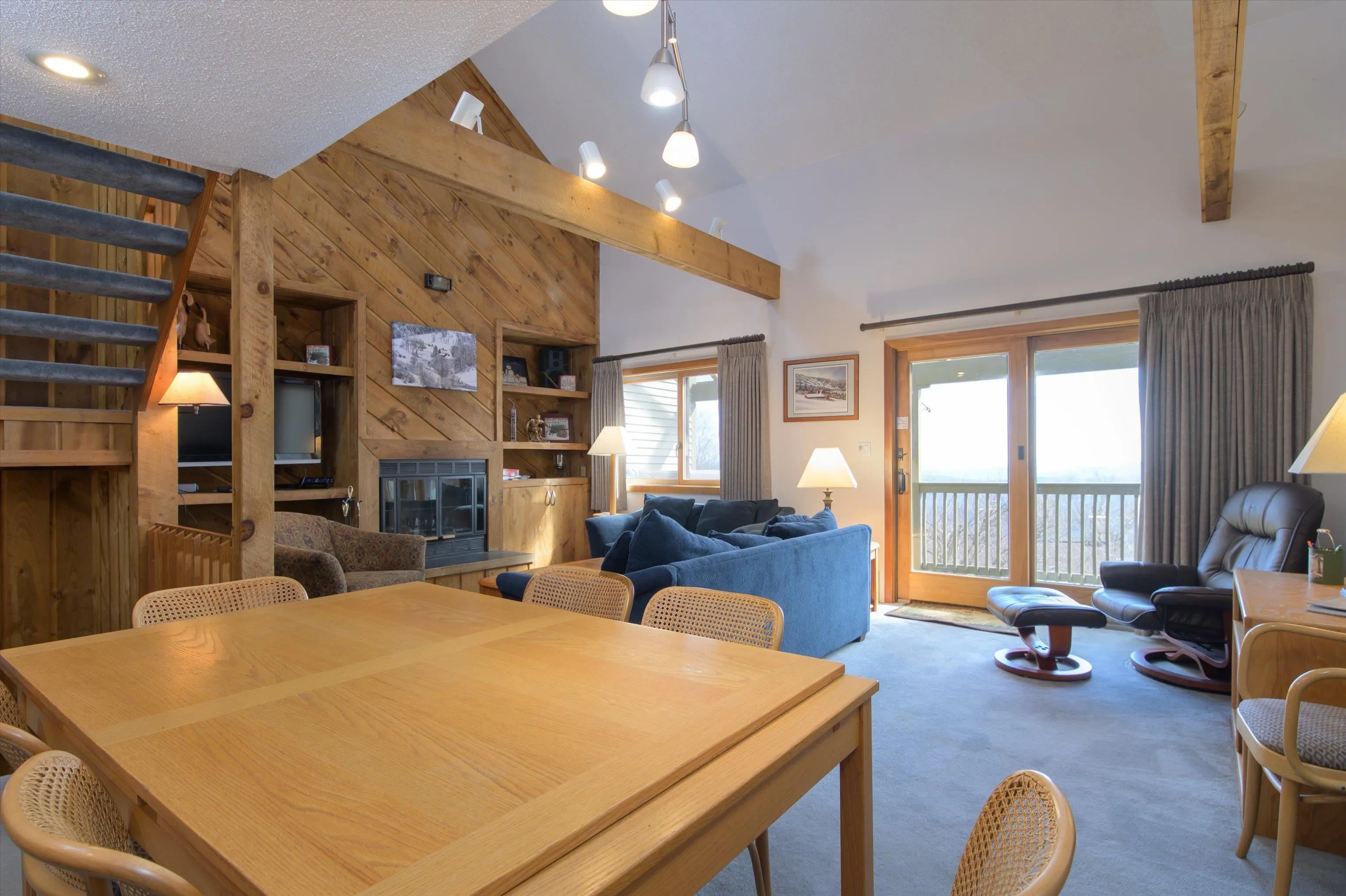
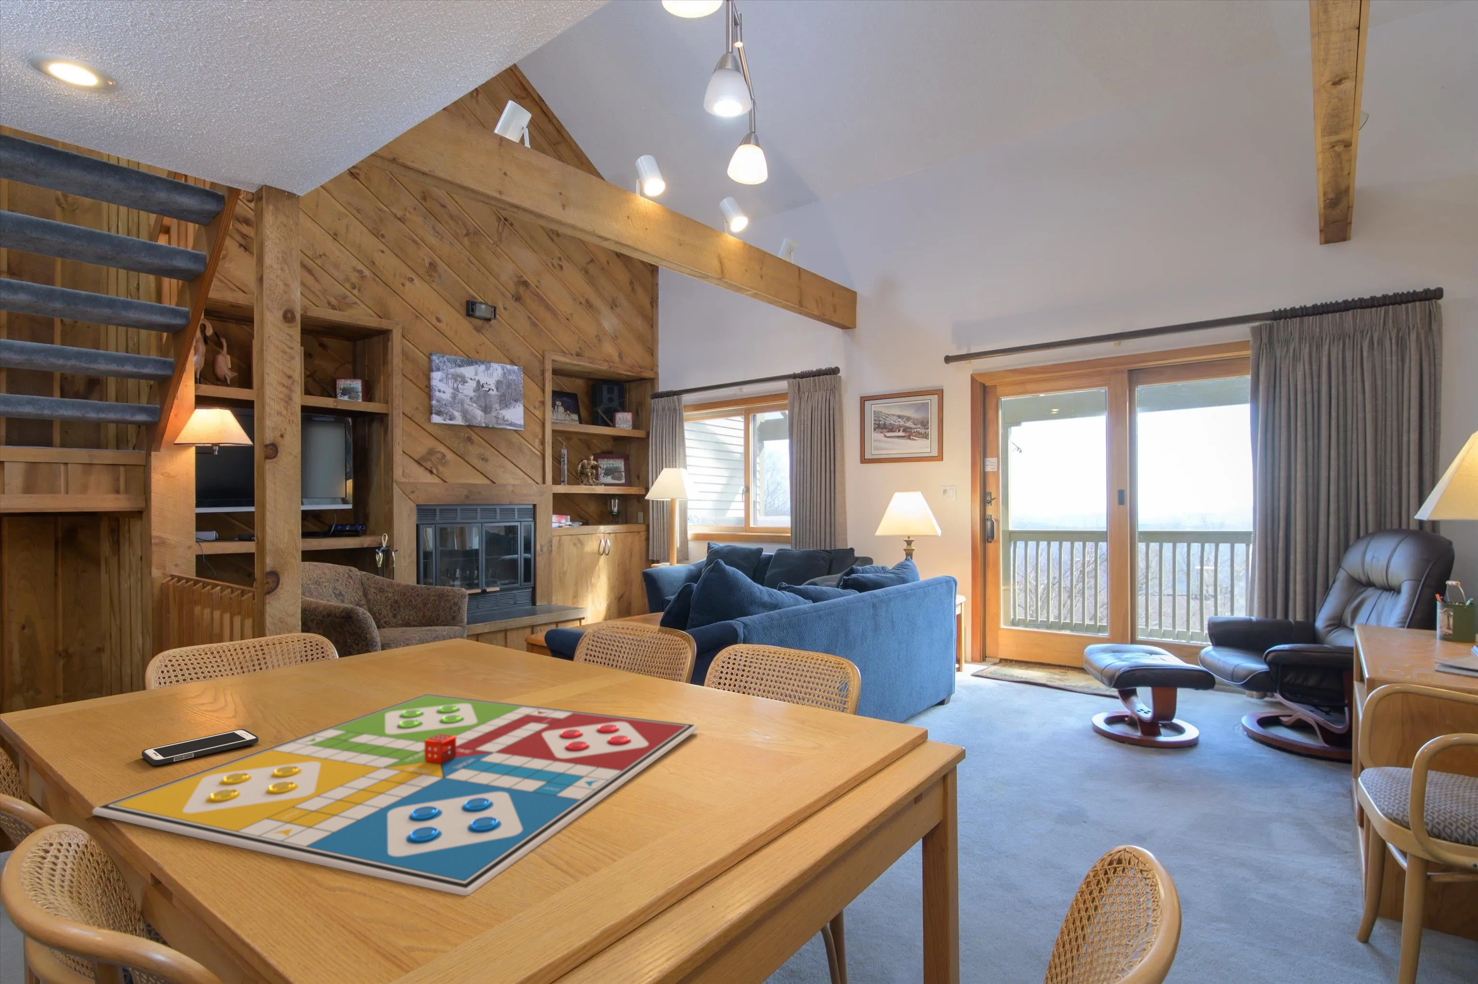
+ gameboard (439, 751)
+ cell phone (202, 747)
